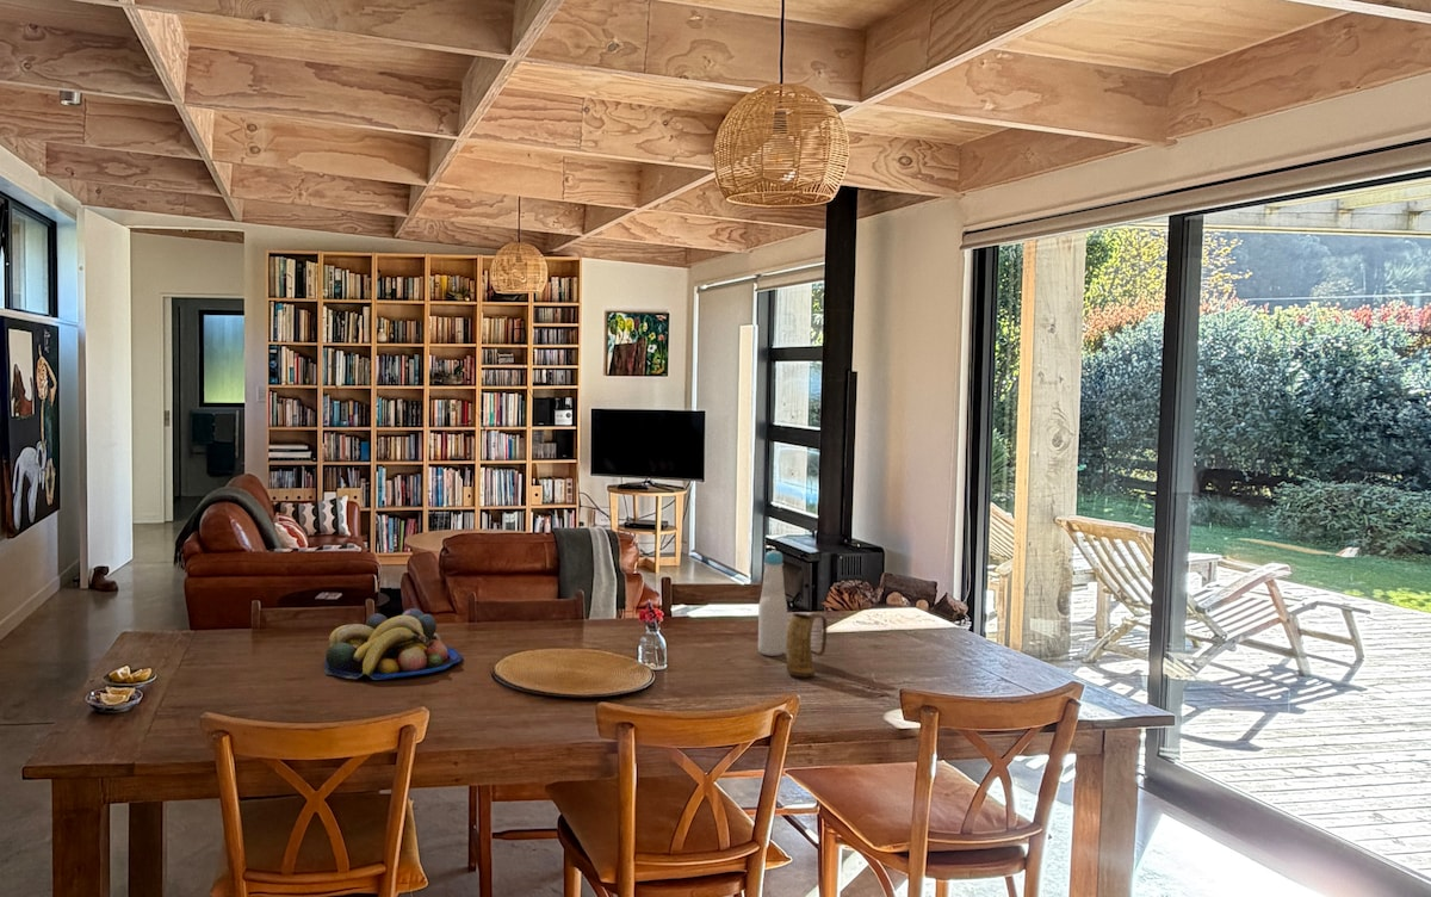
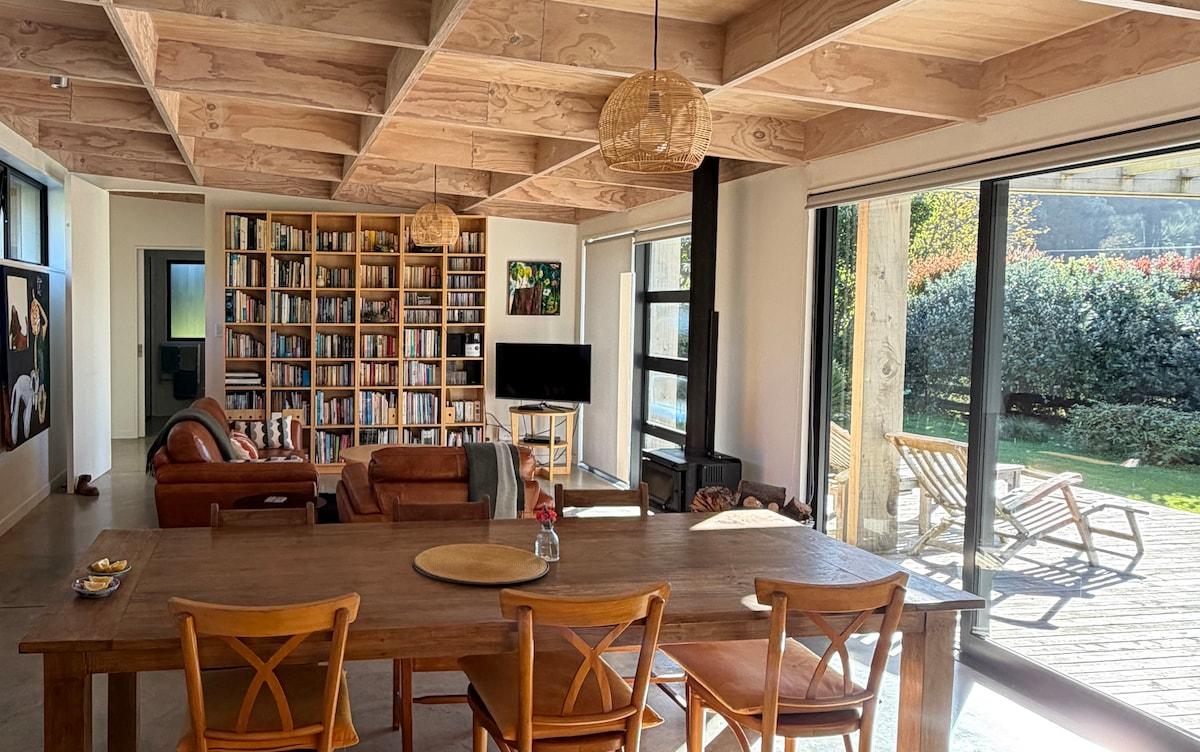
- bottle (773, 601)
- fruit bowl (394, 637)
- mug (807, 644)
